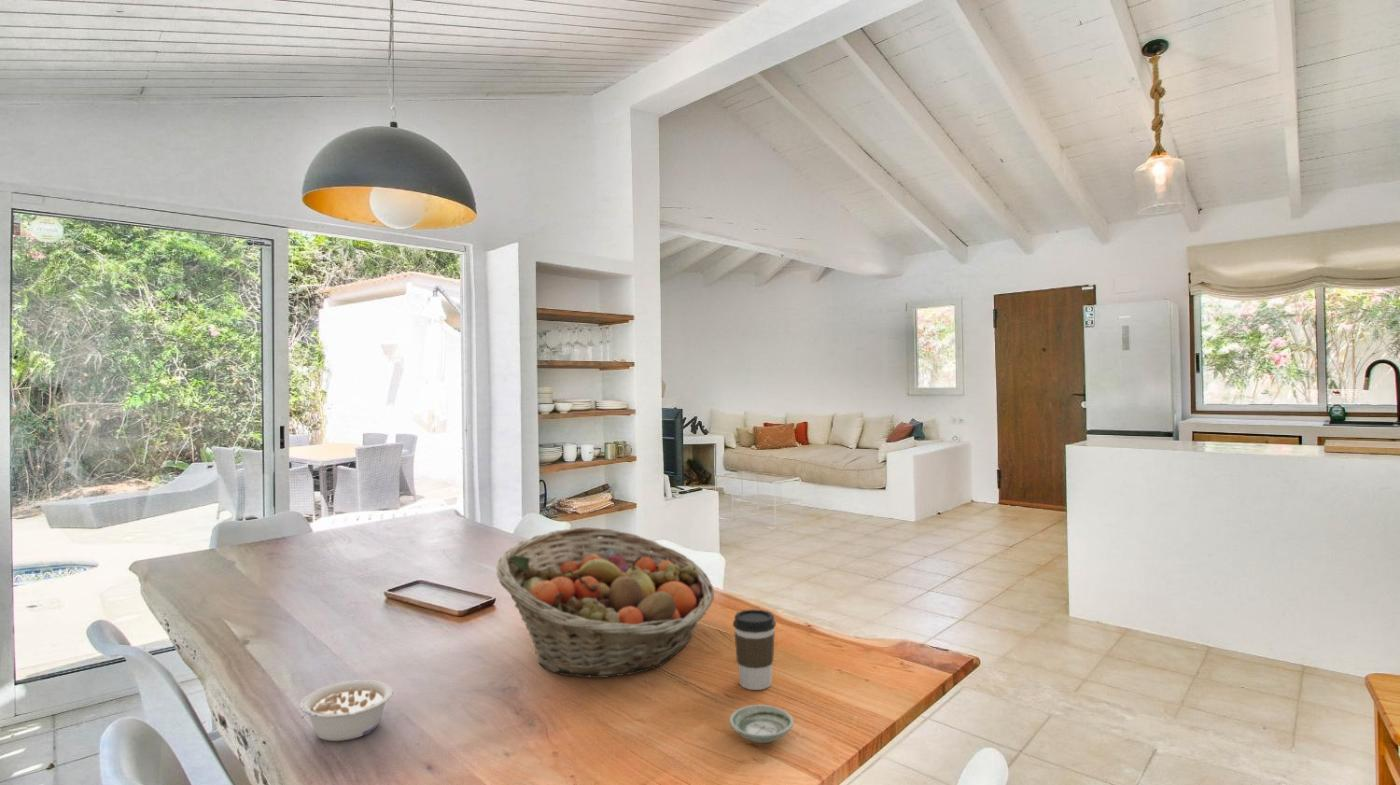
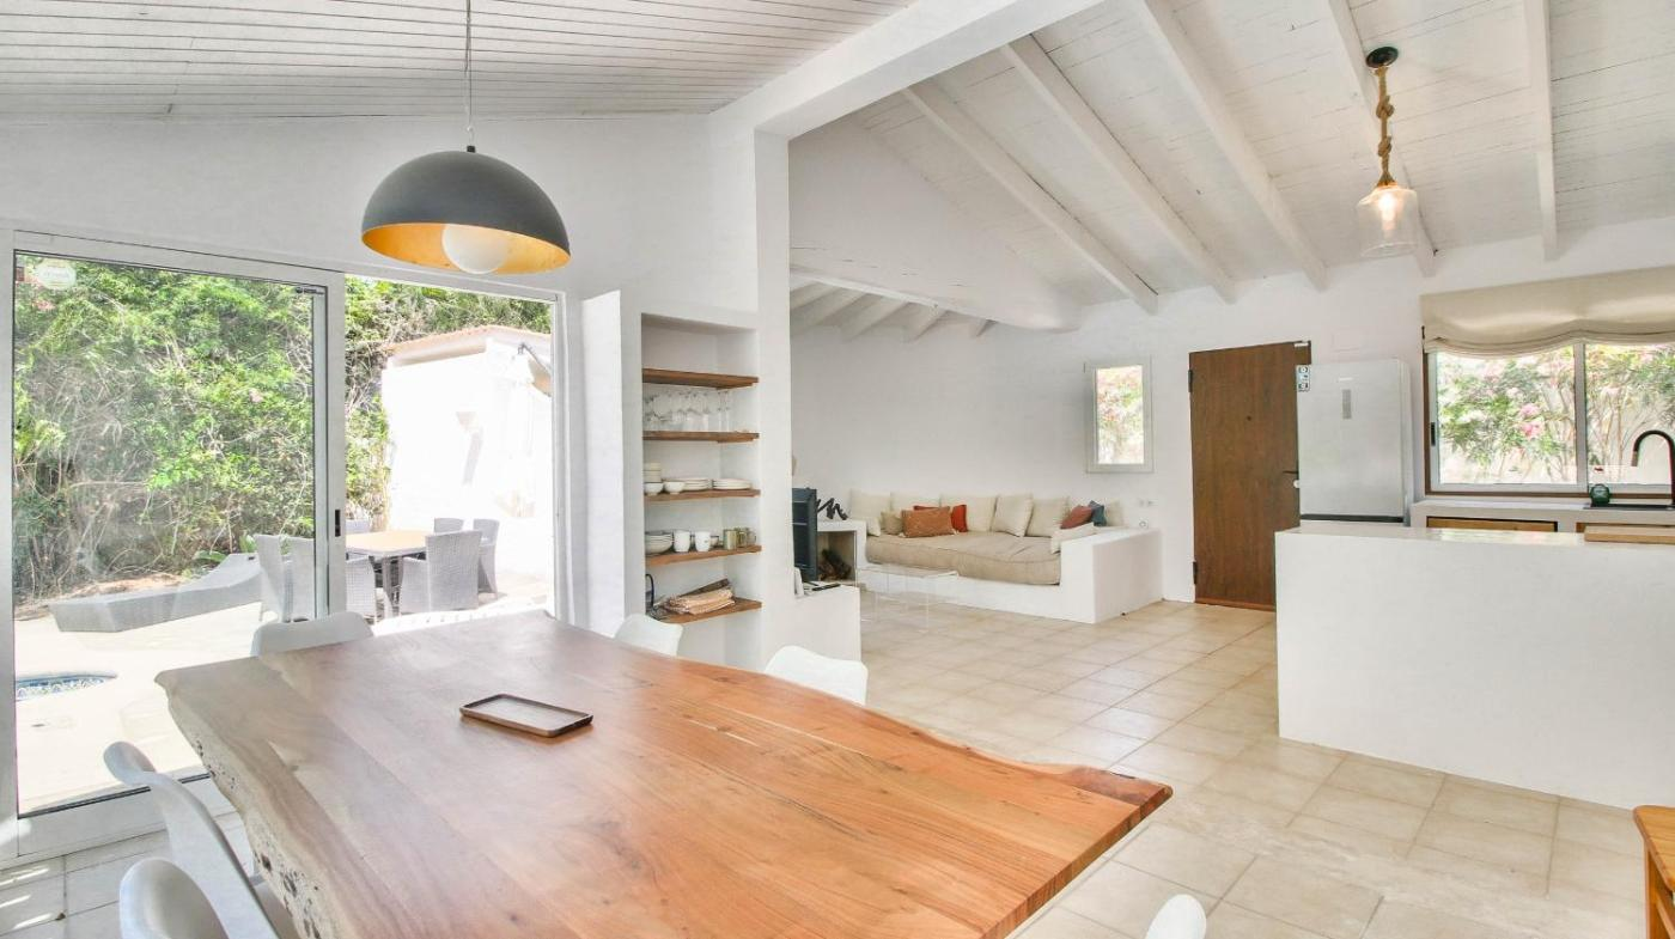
- coffee cup (754, 649)
- legume (350, 709)
- saucer (761, 726)
- fruit basket (610, 592)
